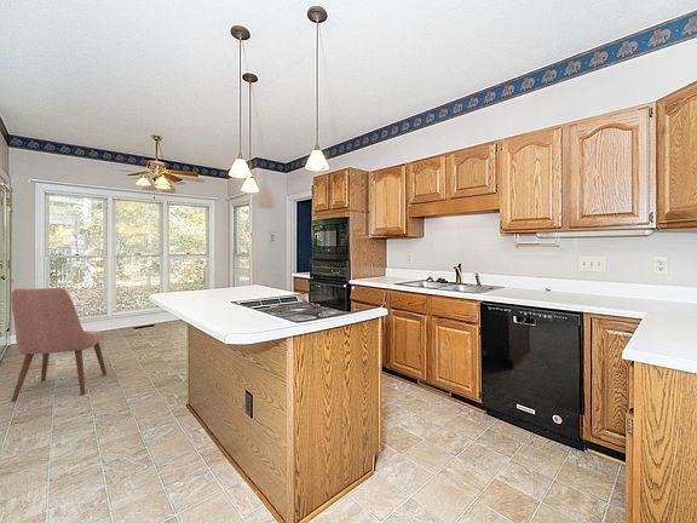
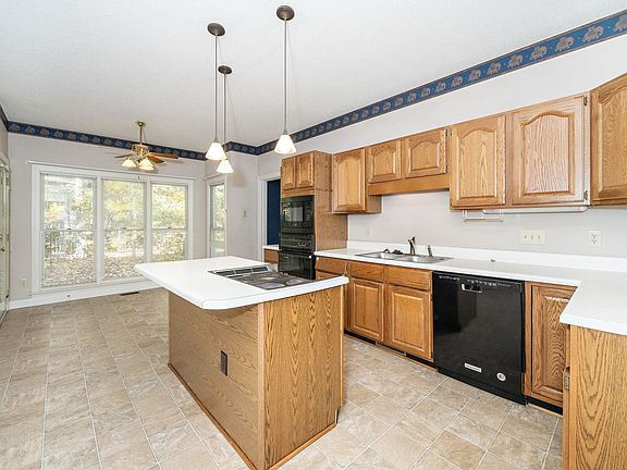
- chair (57, 338)
